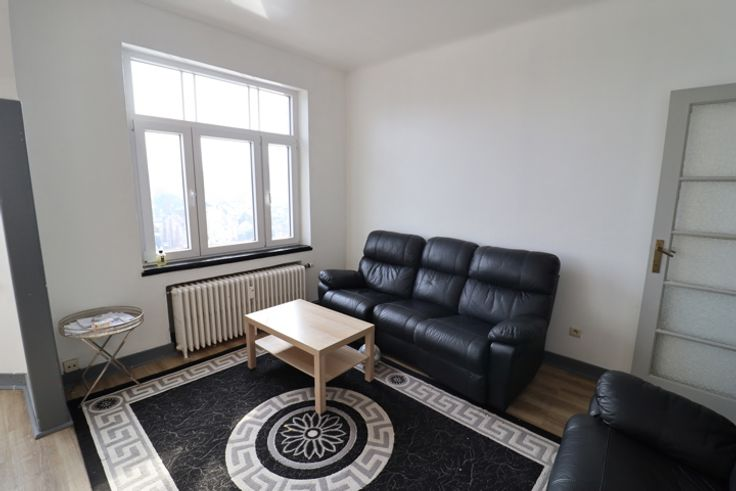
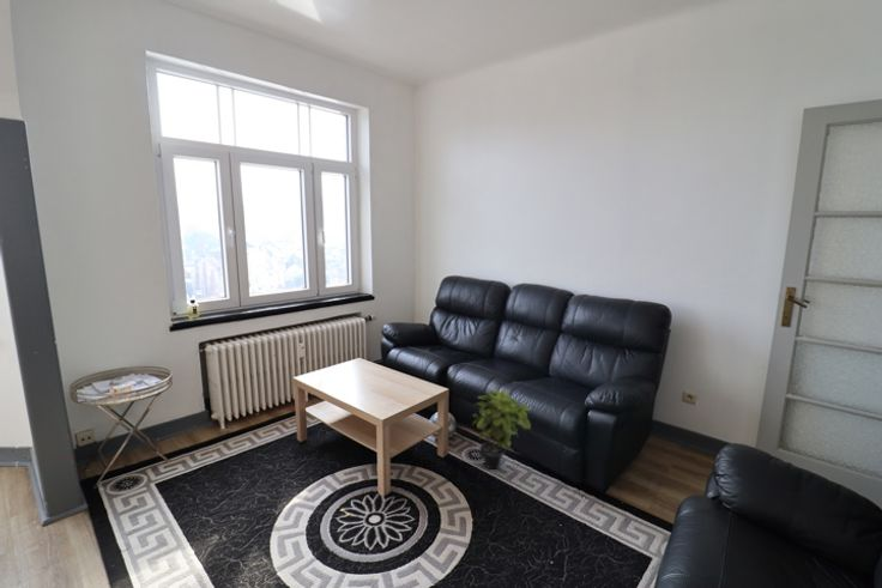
+ potted plant (497, 428)
